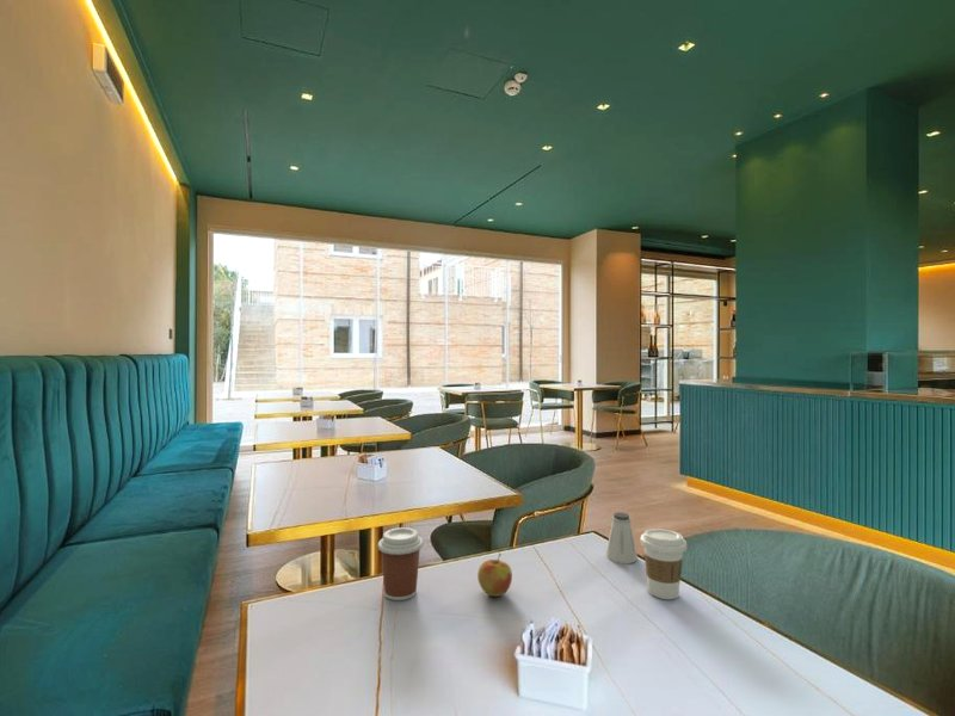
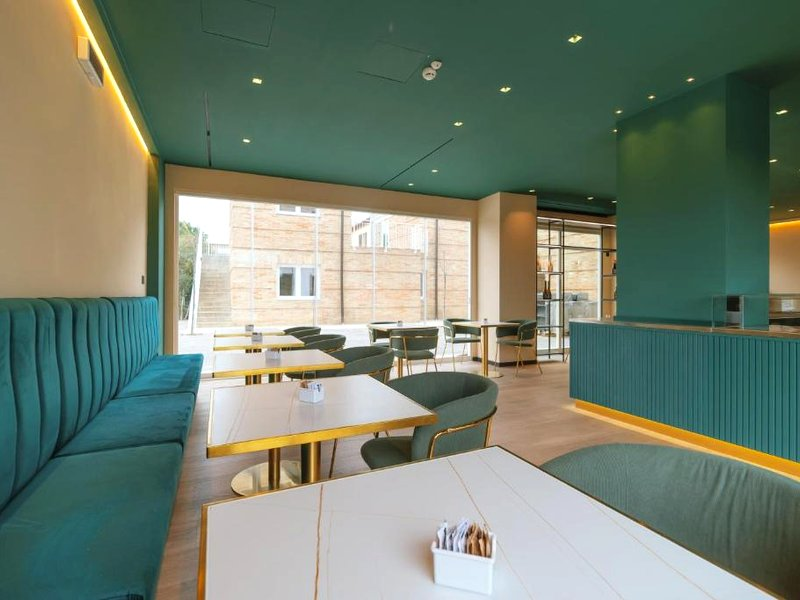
- coffee cup (663, 562)
- saltshaker (621, 535)
- coffee cup (400, 562)
- apple (494, 573)
